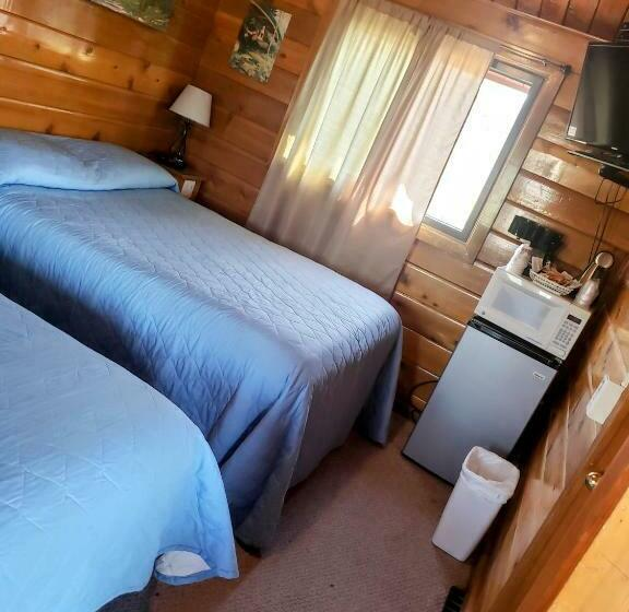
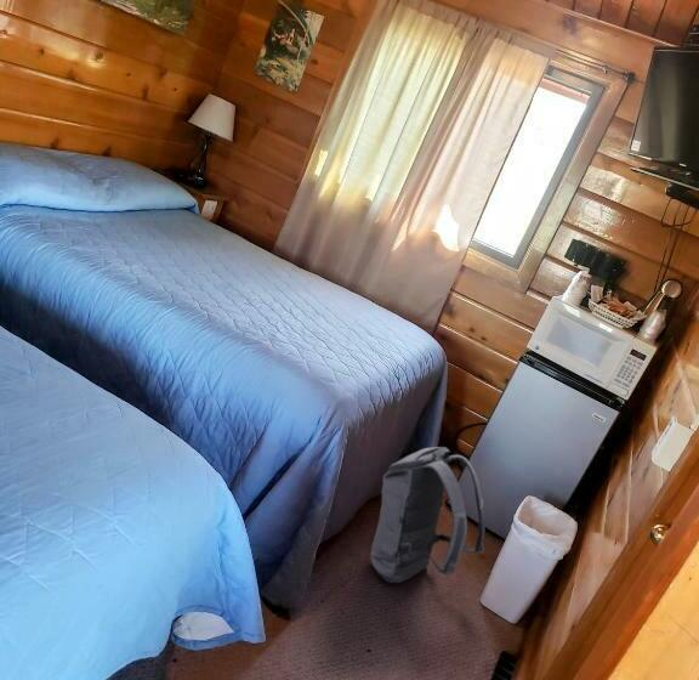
+ backpack (428, 516)
